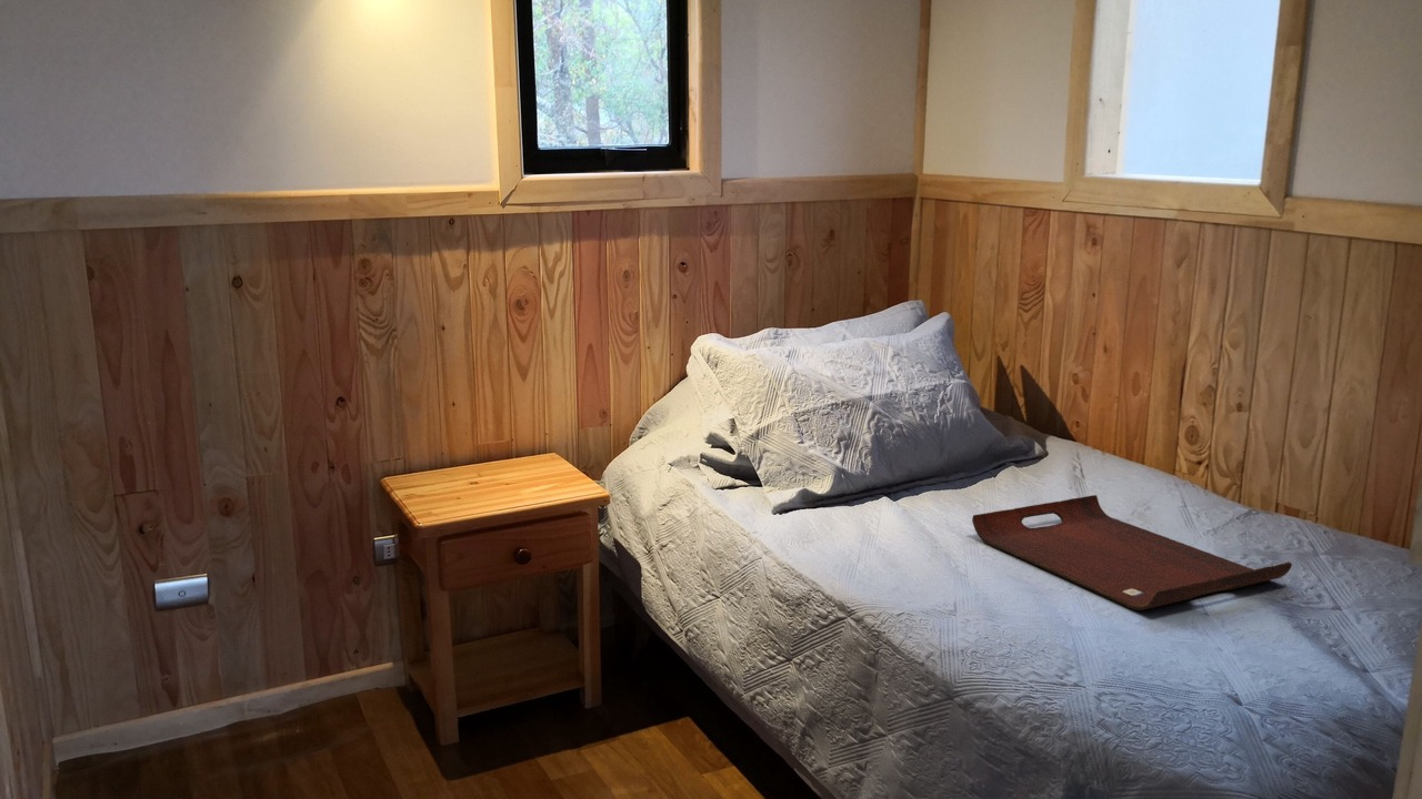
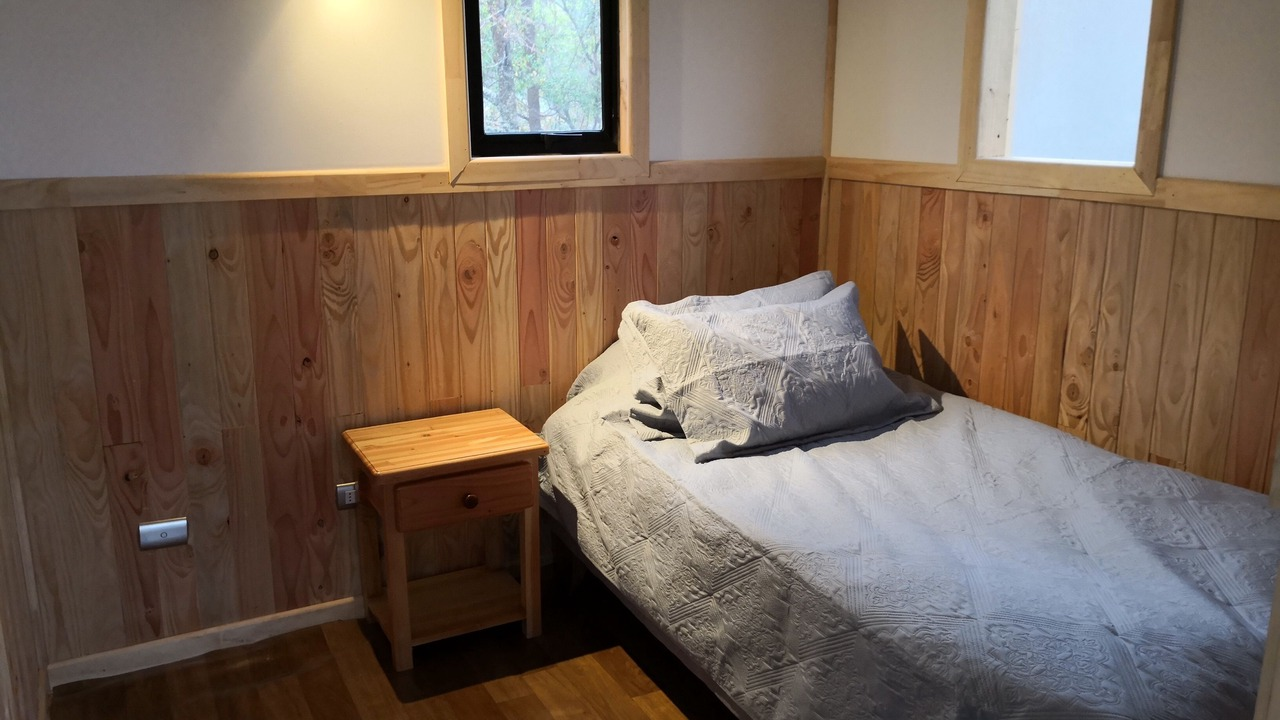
- serving tray (1121, 547)
